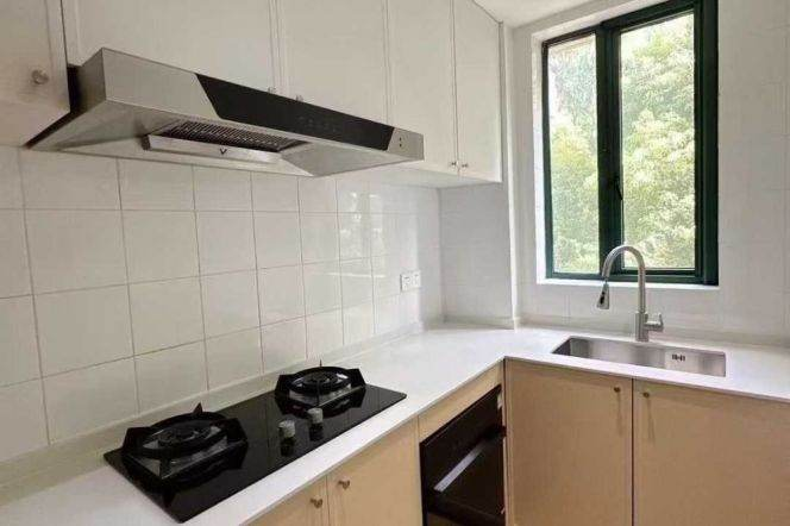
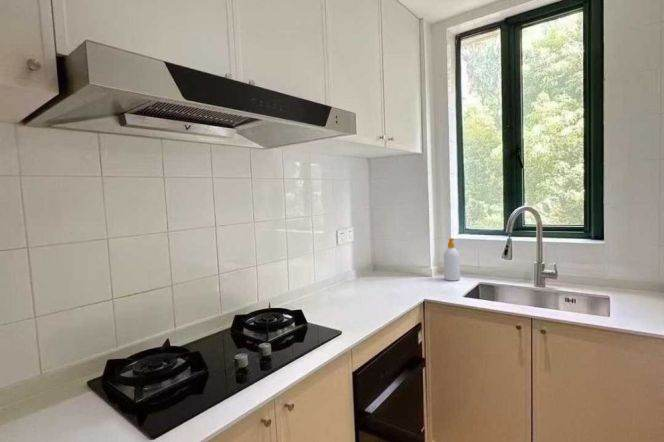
+ soap bottle (451, 258)
